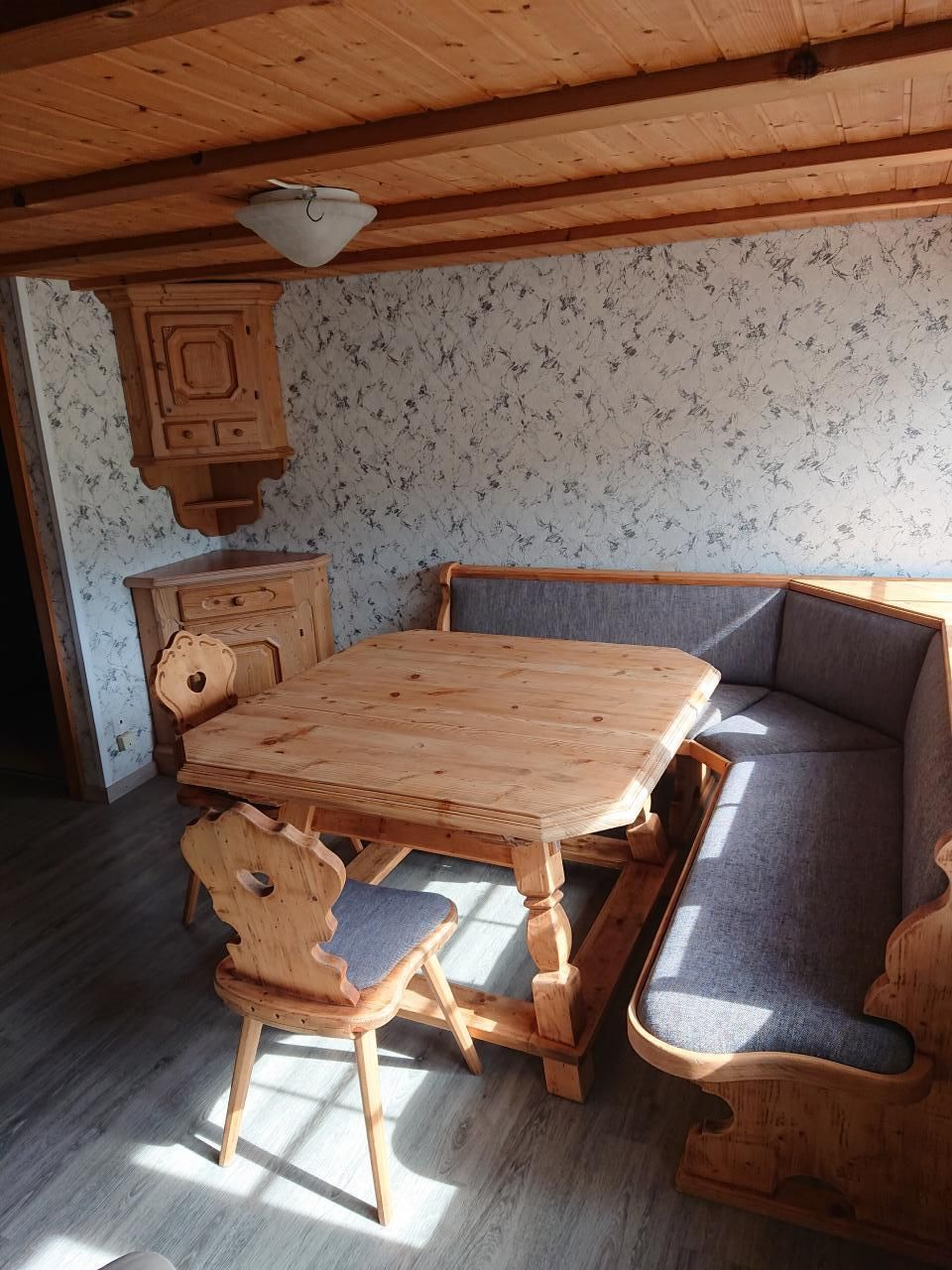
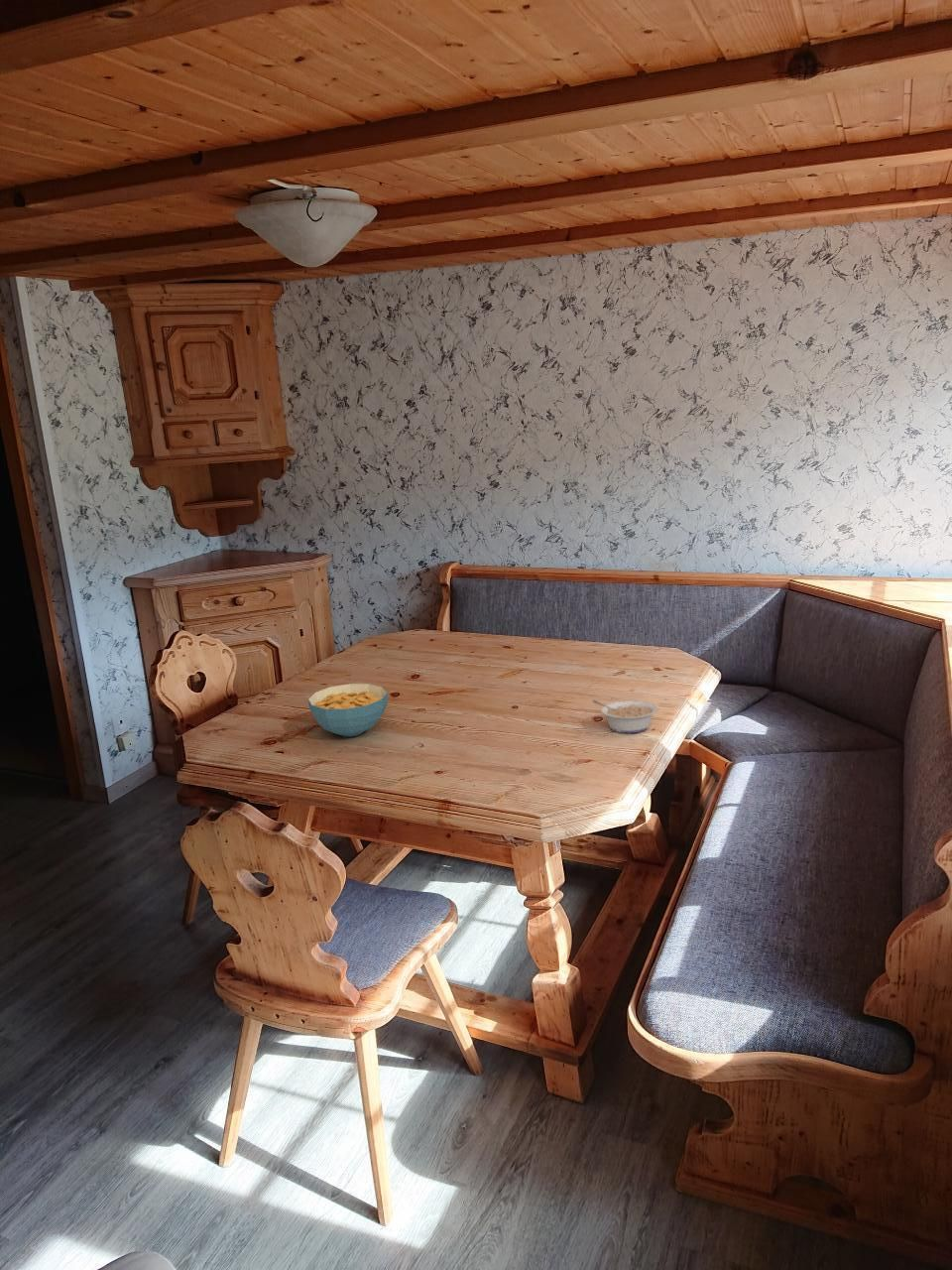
+ cereal bowl (349, 713)
+ legume (627, 716)
